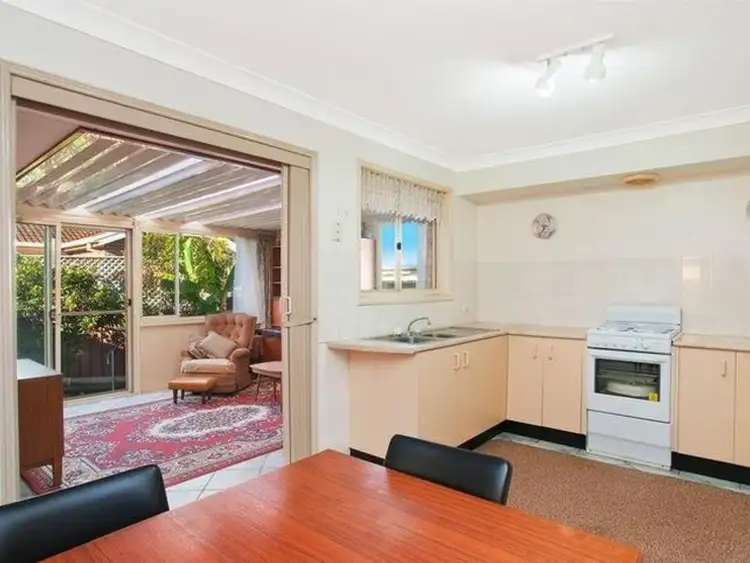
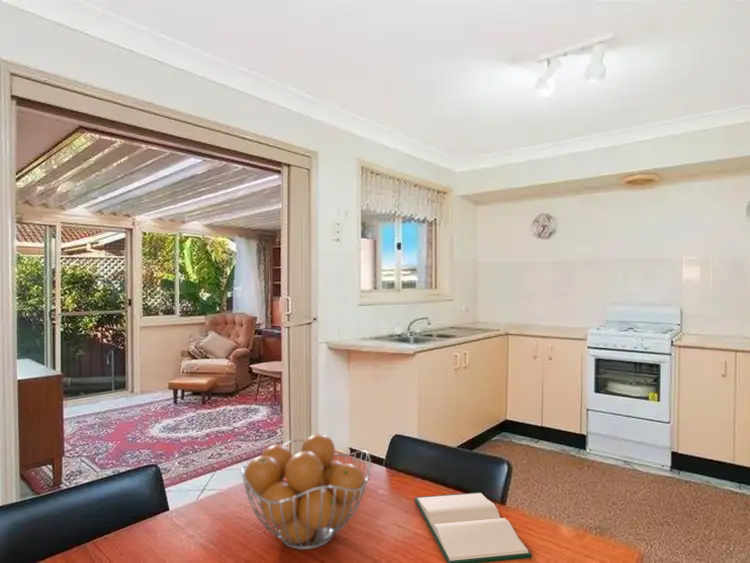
+ hardback book (466, 520)
+ fruit basket (307, 488)
